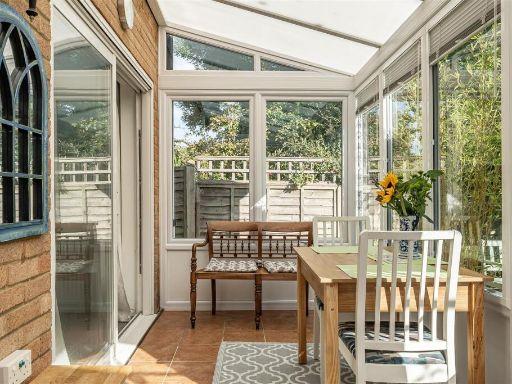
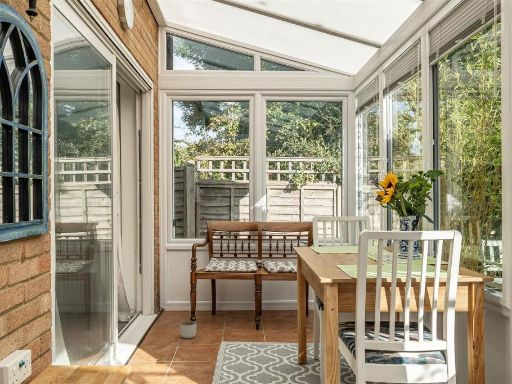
+ planter (188, 330)
